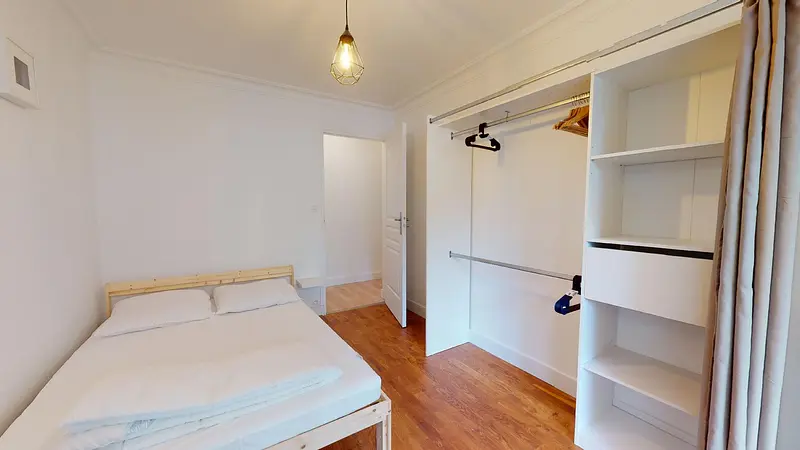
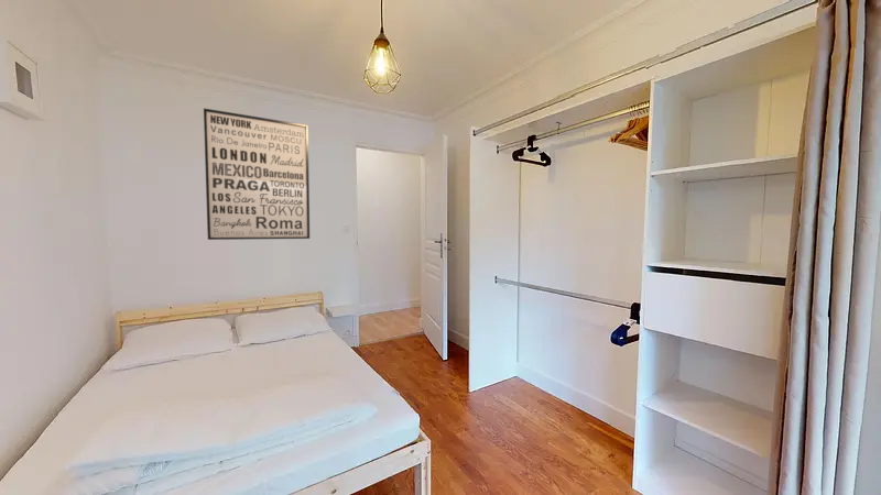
+ wall art (260, 178)
